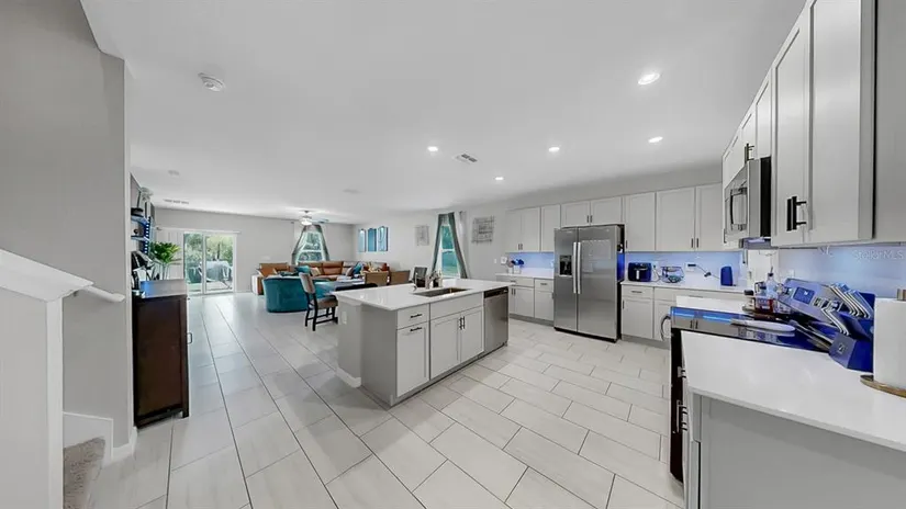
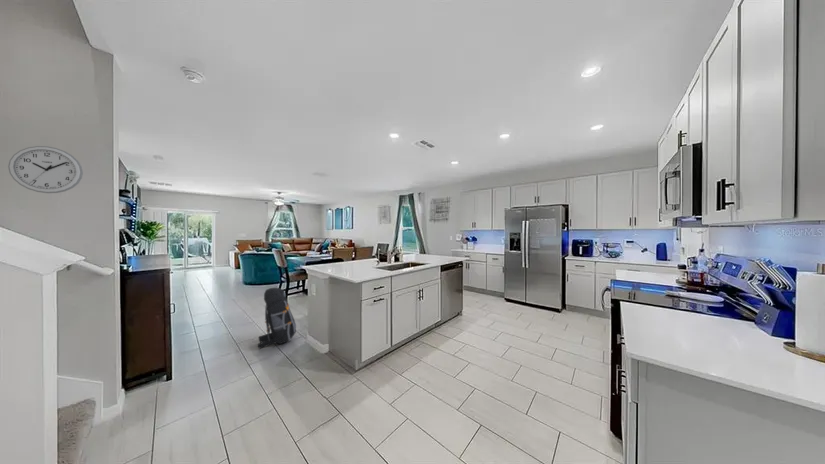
+ backpack (277, 314)
+ wall clock (46, 169)
